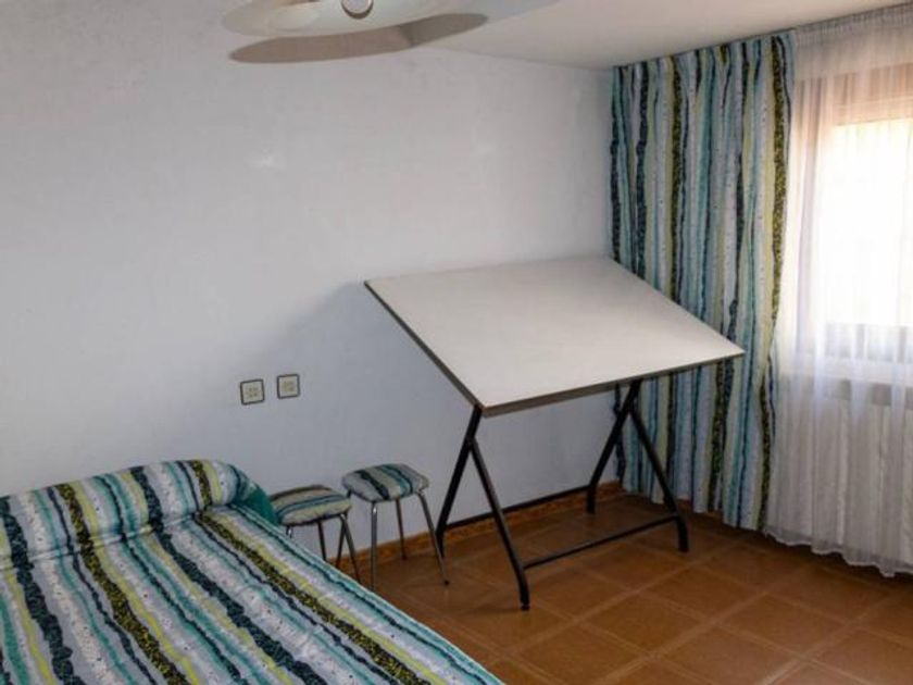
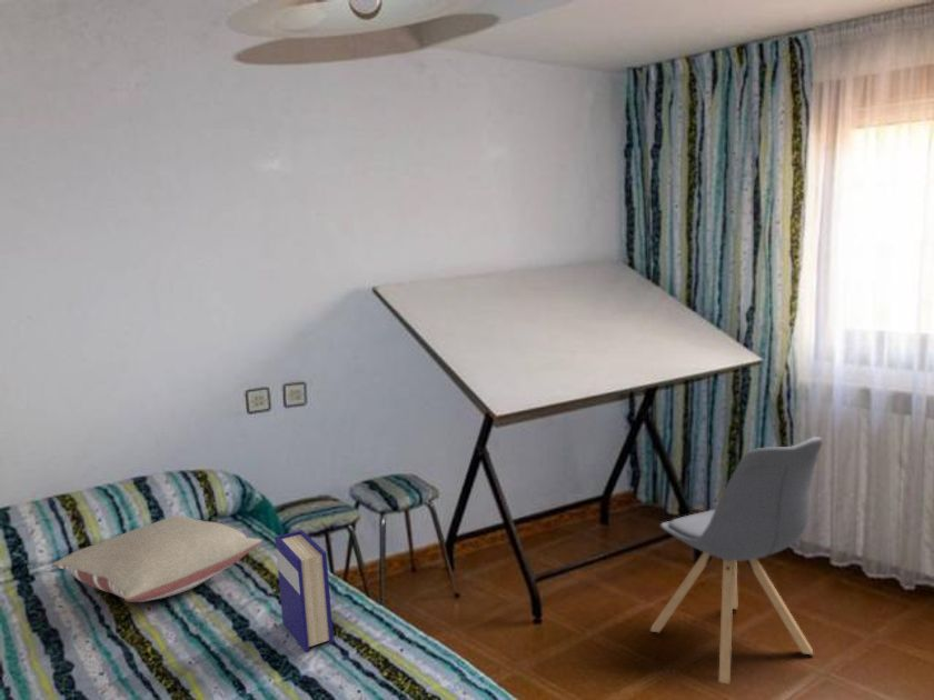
+ pillow (158, 553)
+ hardback book (304, 588)
+ bar stool (736, 538)
